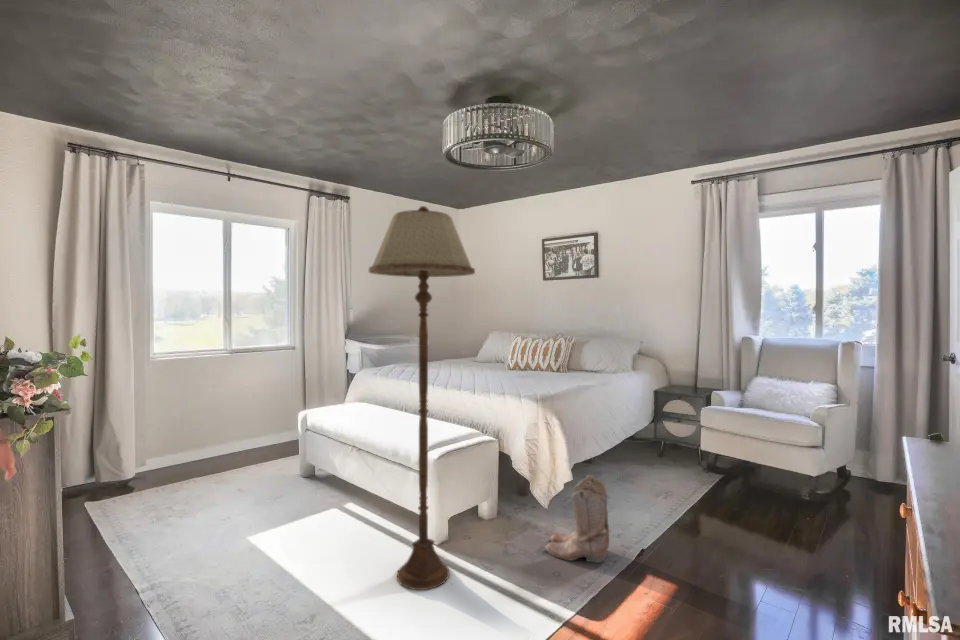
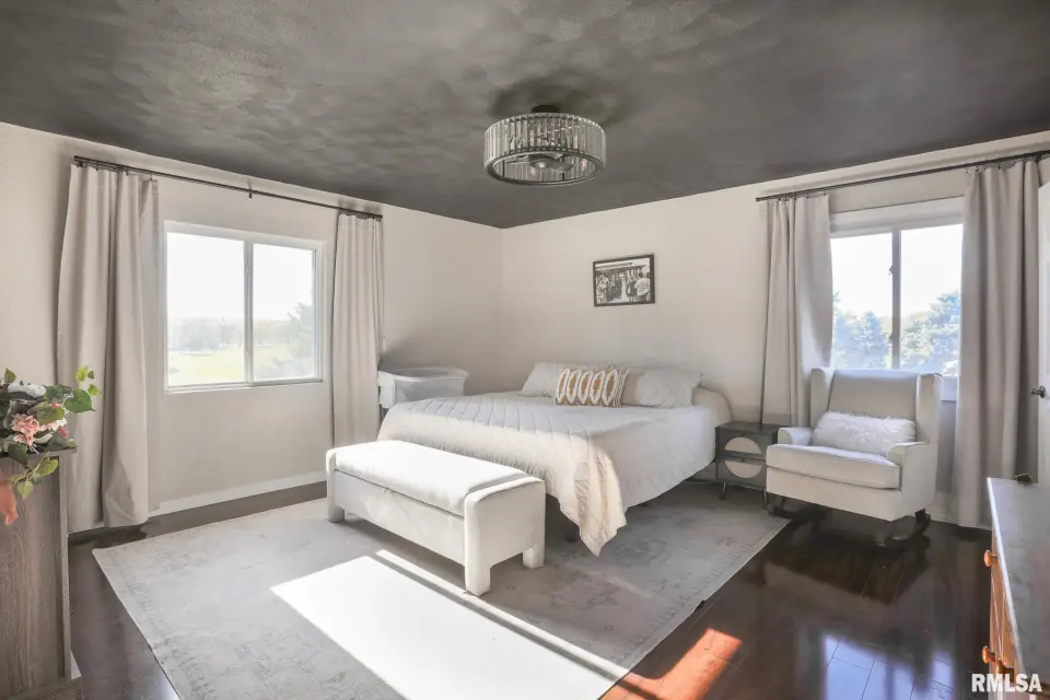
- floor lamp (422, 392)
- boots (576, 514)
